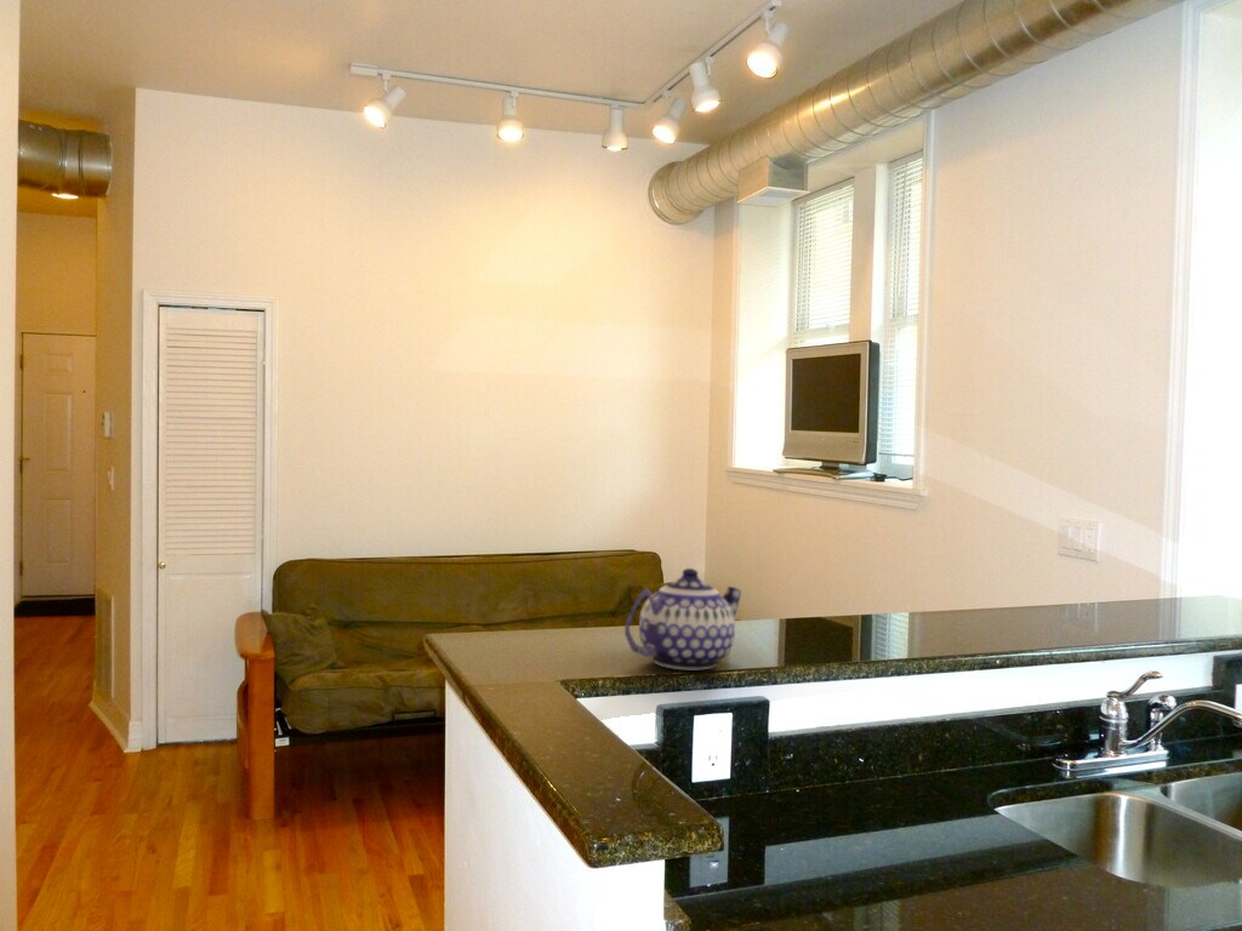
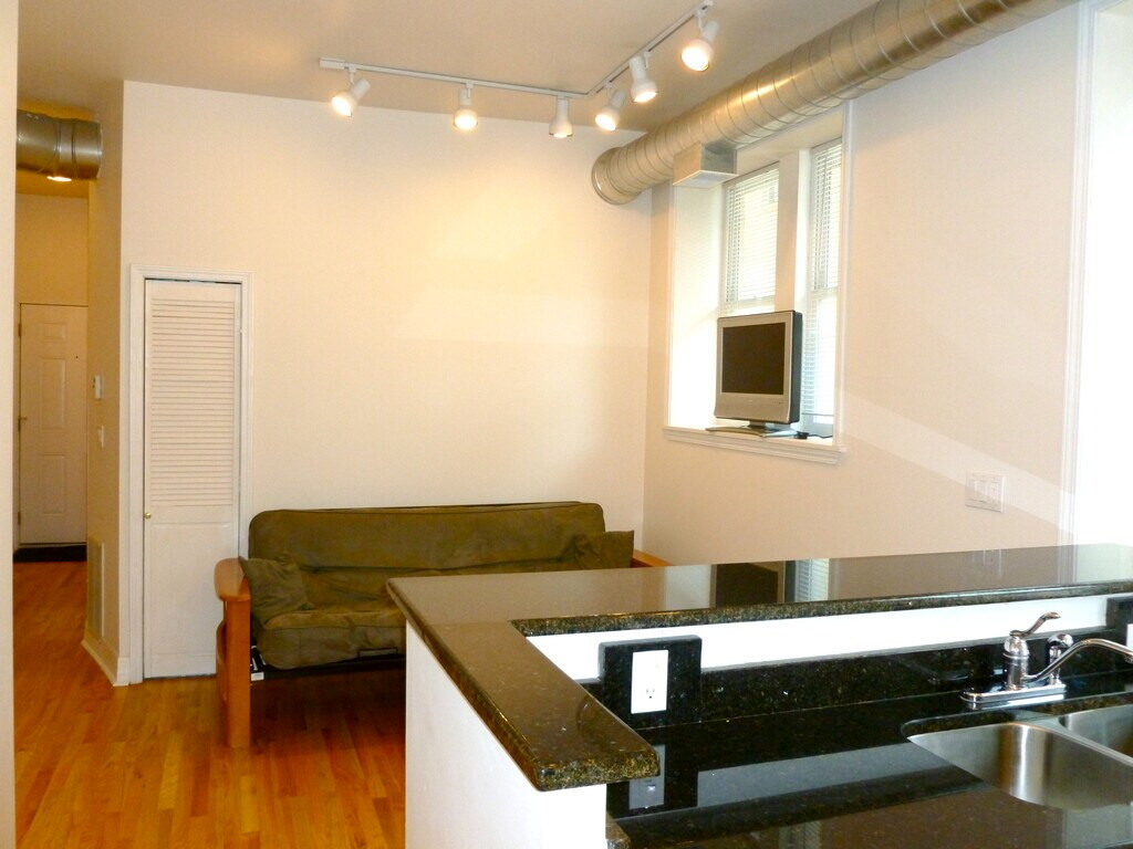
- teapot (685, 615)
